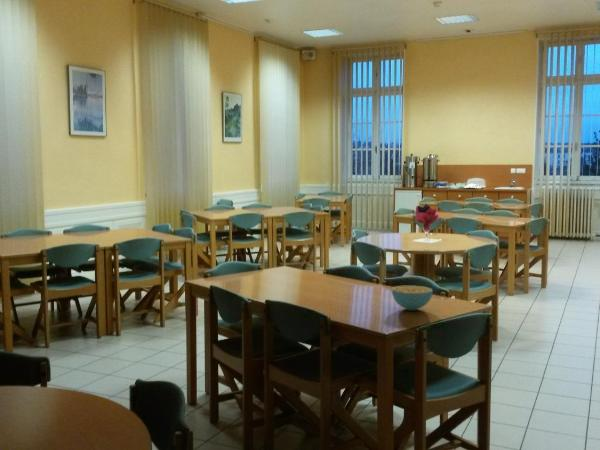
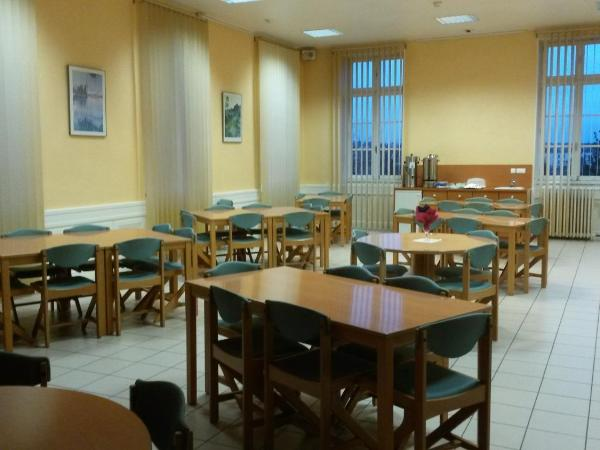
- cereal bowl (411, 299)
